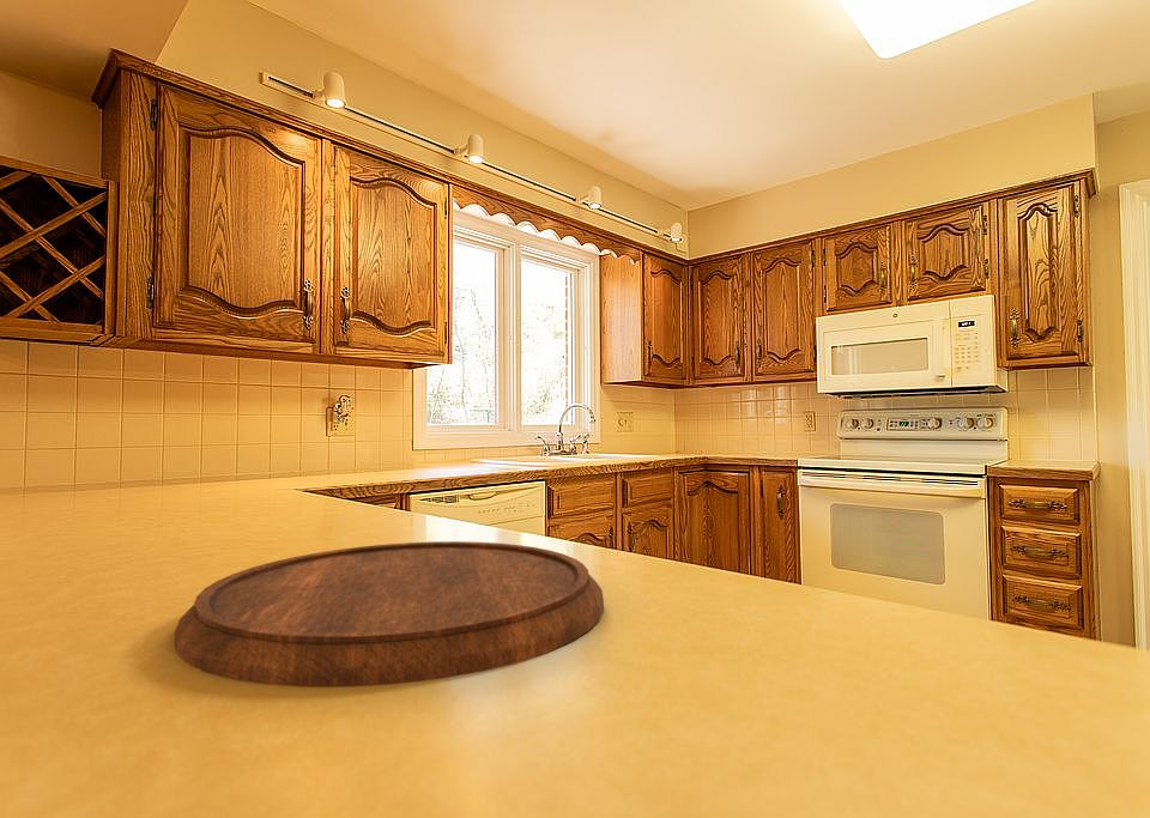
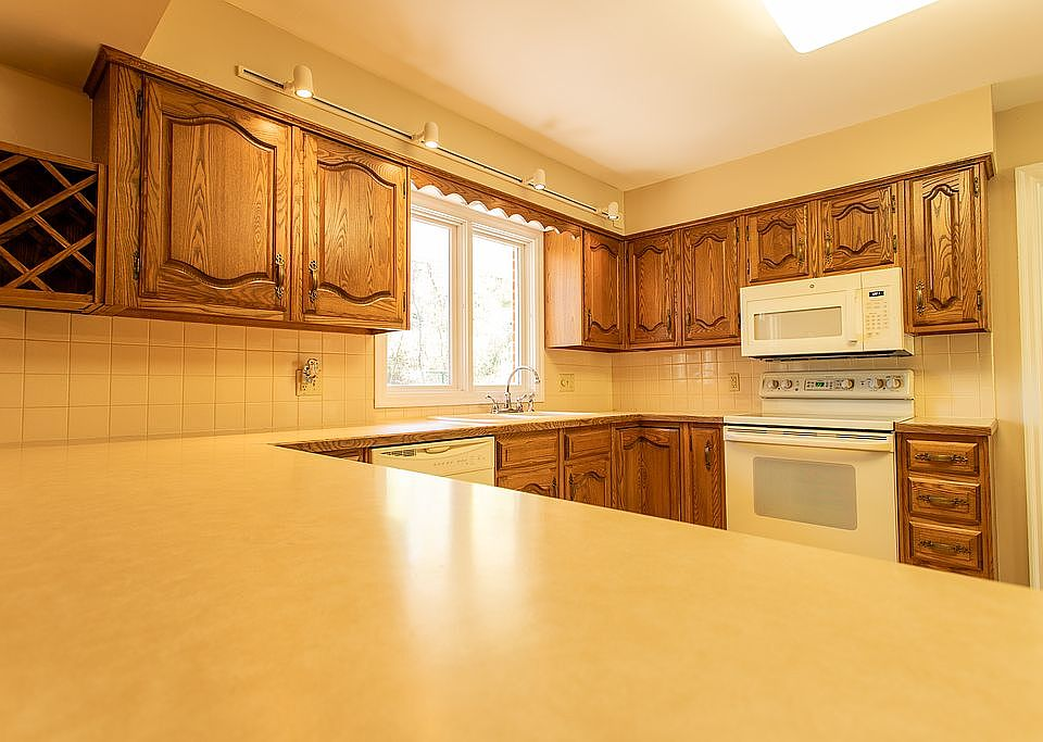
- cutting board (406, 590)
